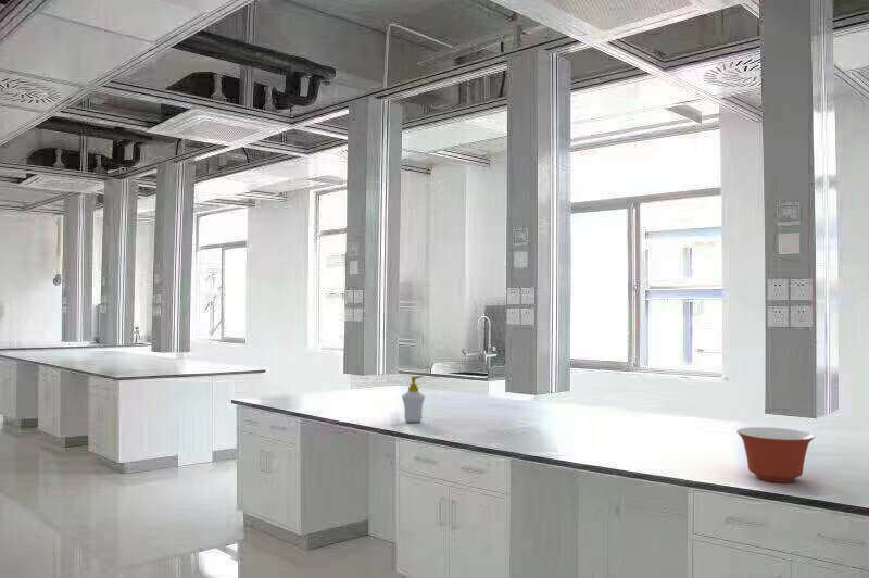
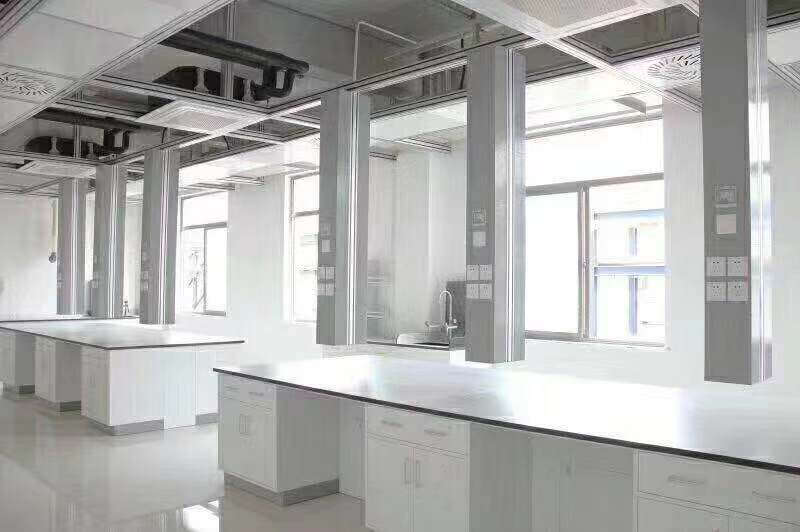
- mixing bowl (774, 455)
- soap bottle (413, 398)
